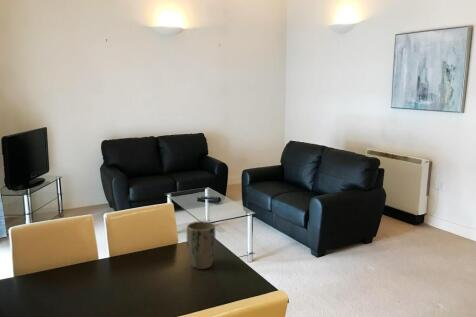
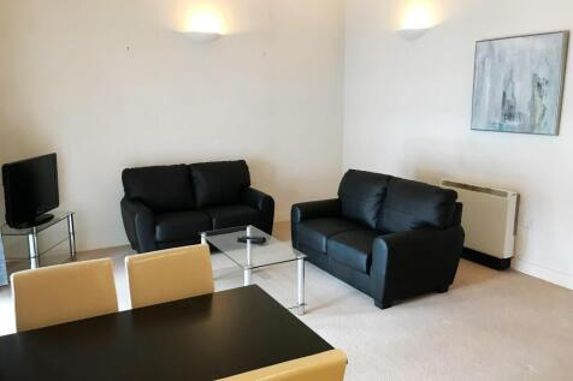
- plant pot (201, 245)
